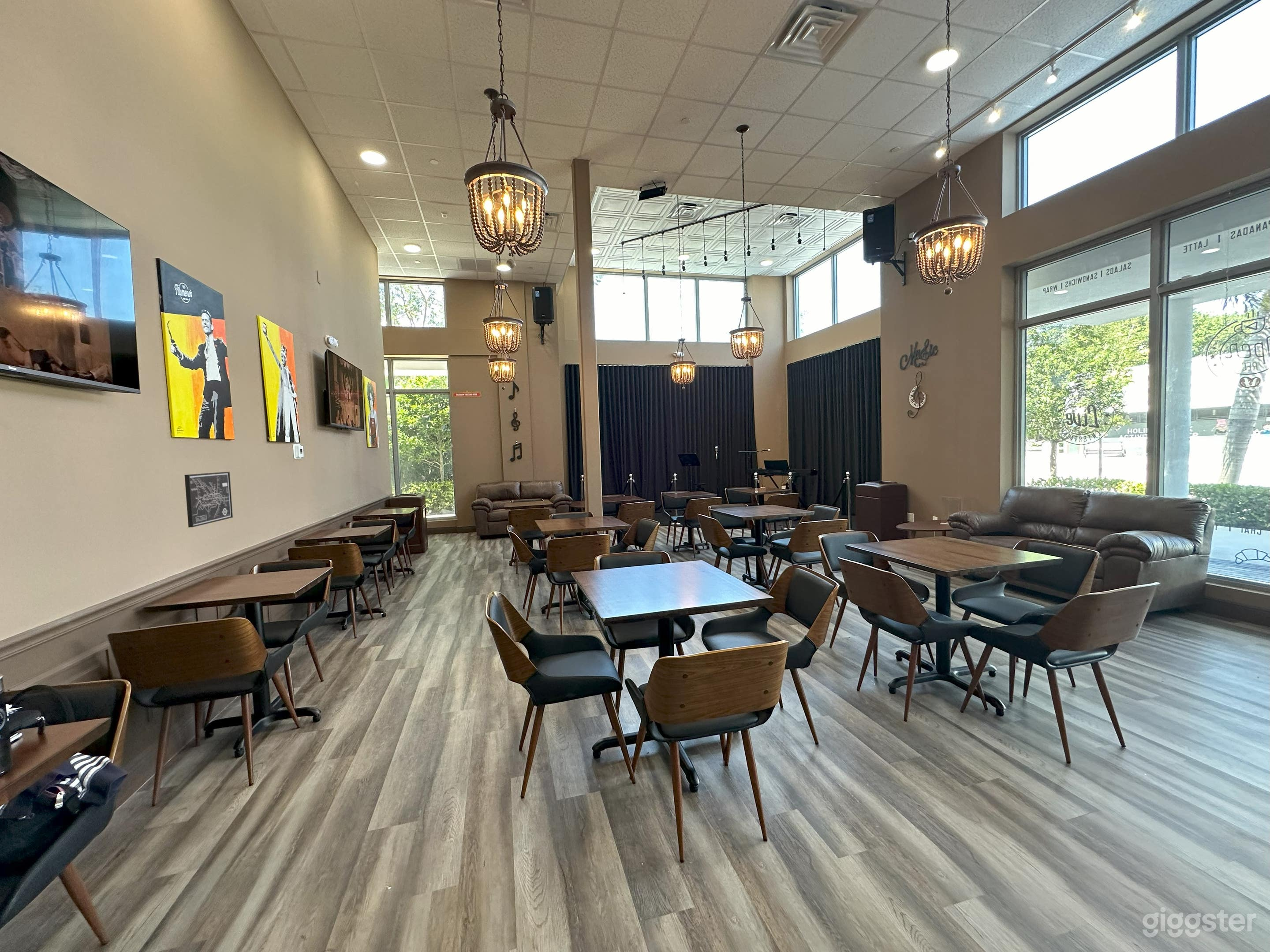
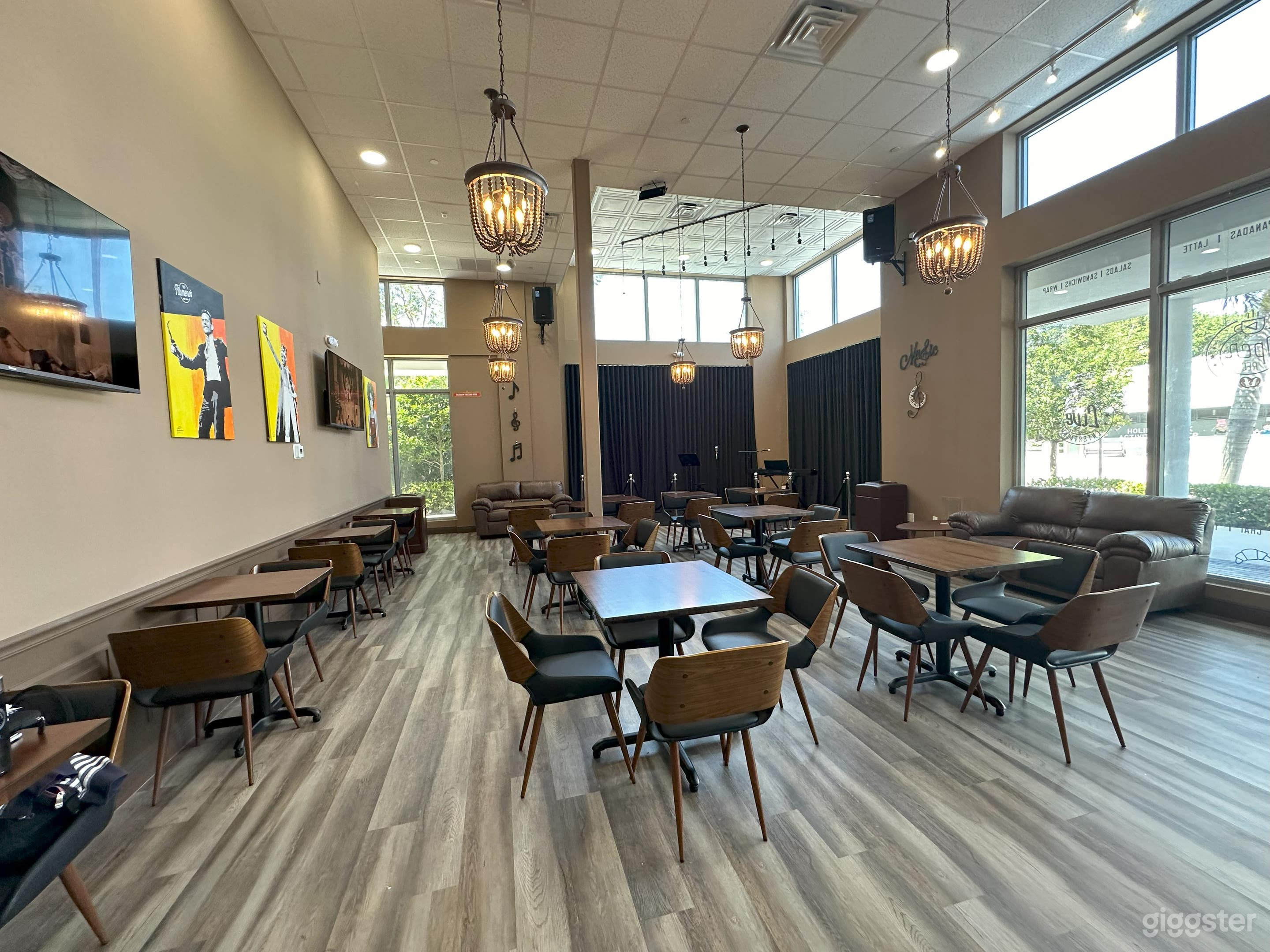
- wall art (210, 498)
